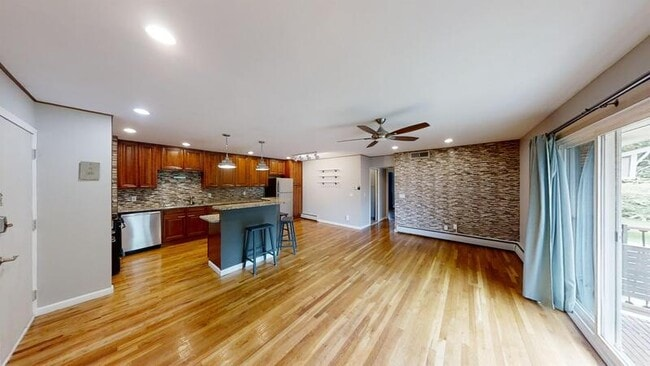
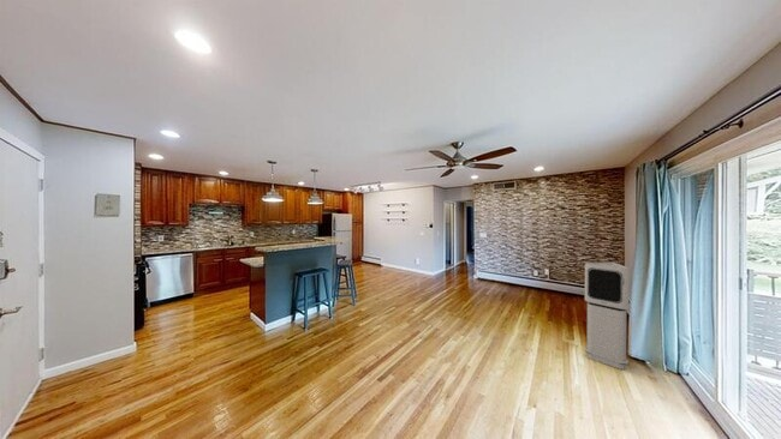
+ air purifier (608, 311)
